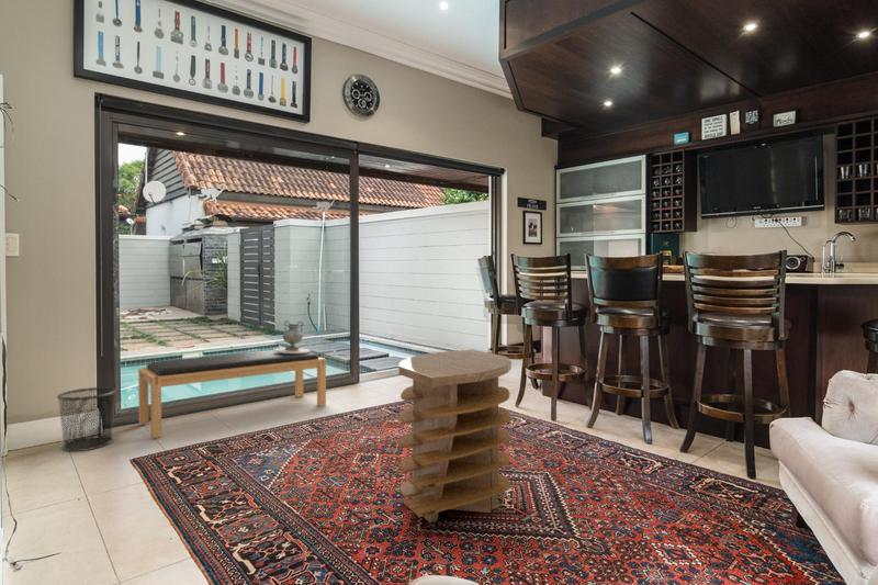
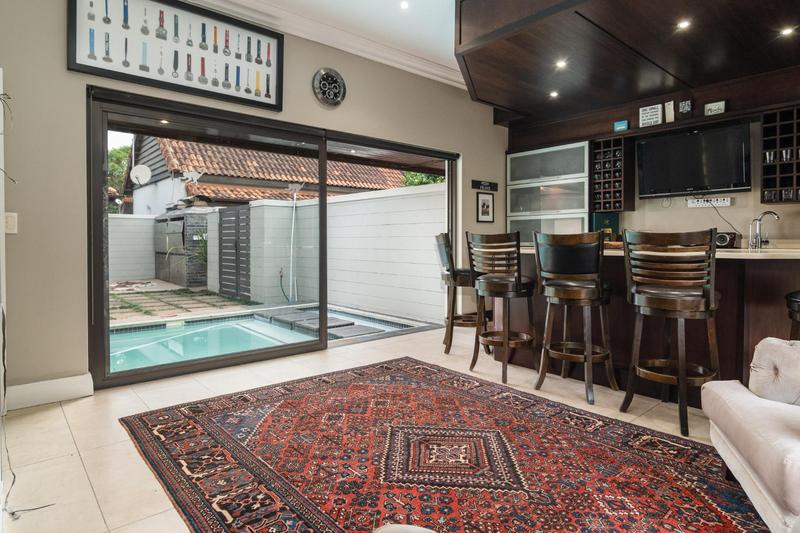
- waste bin (88, 418)
- side table (455, 434)
- bench (234, 378)
- decorative vase (292, 336)
